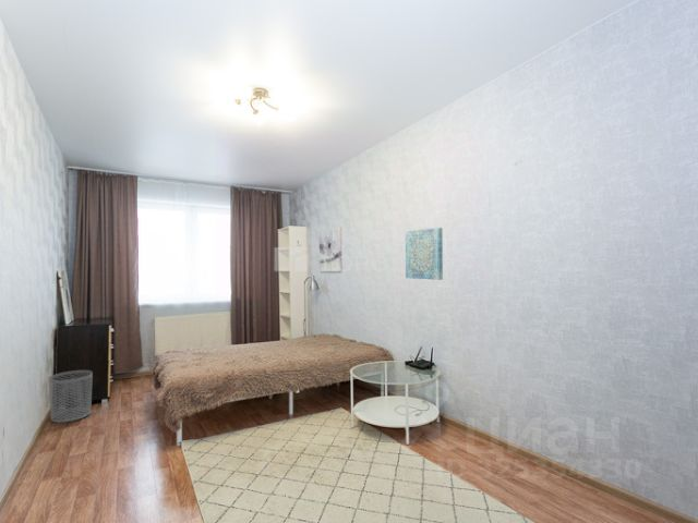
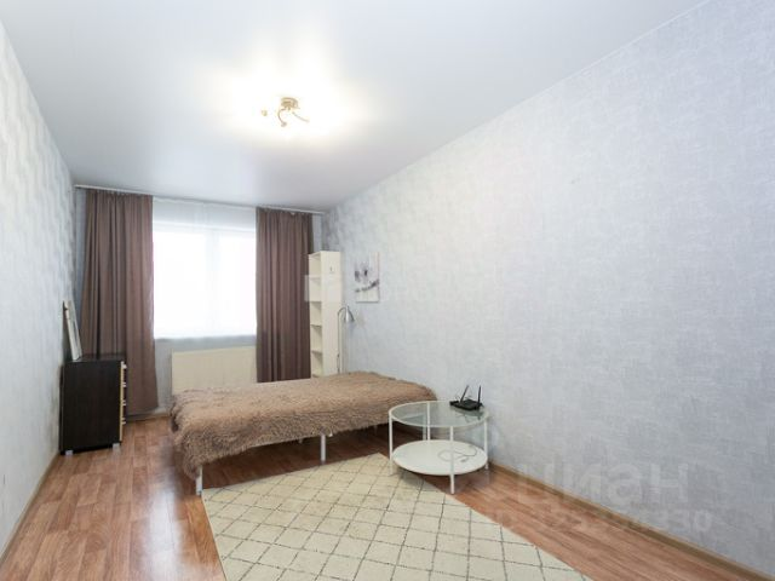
- wall art (422, 254)
- waste bin (71, 396)
